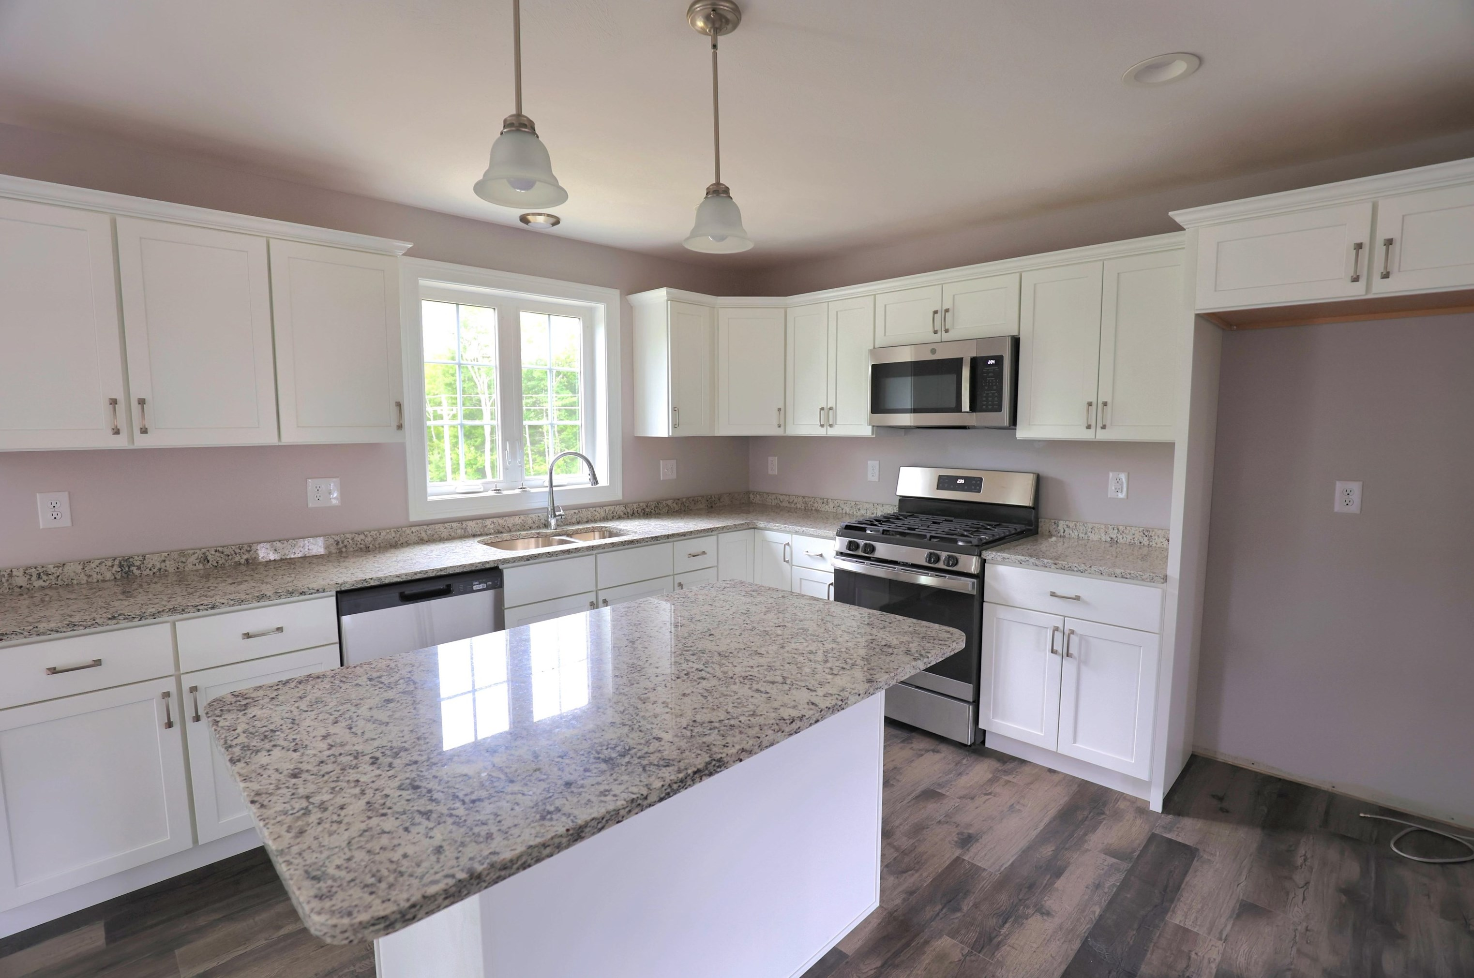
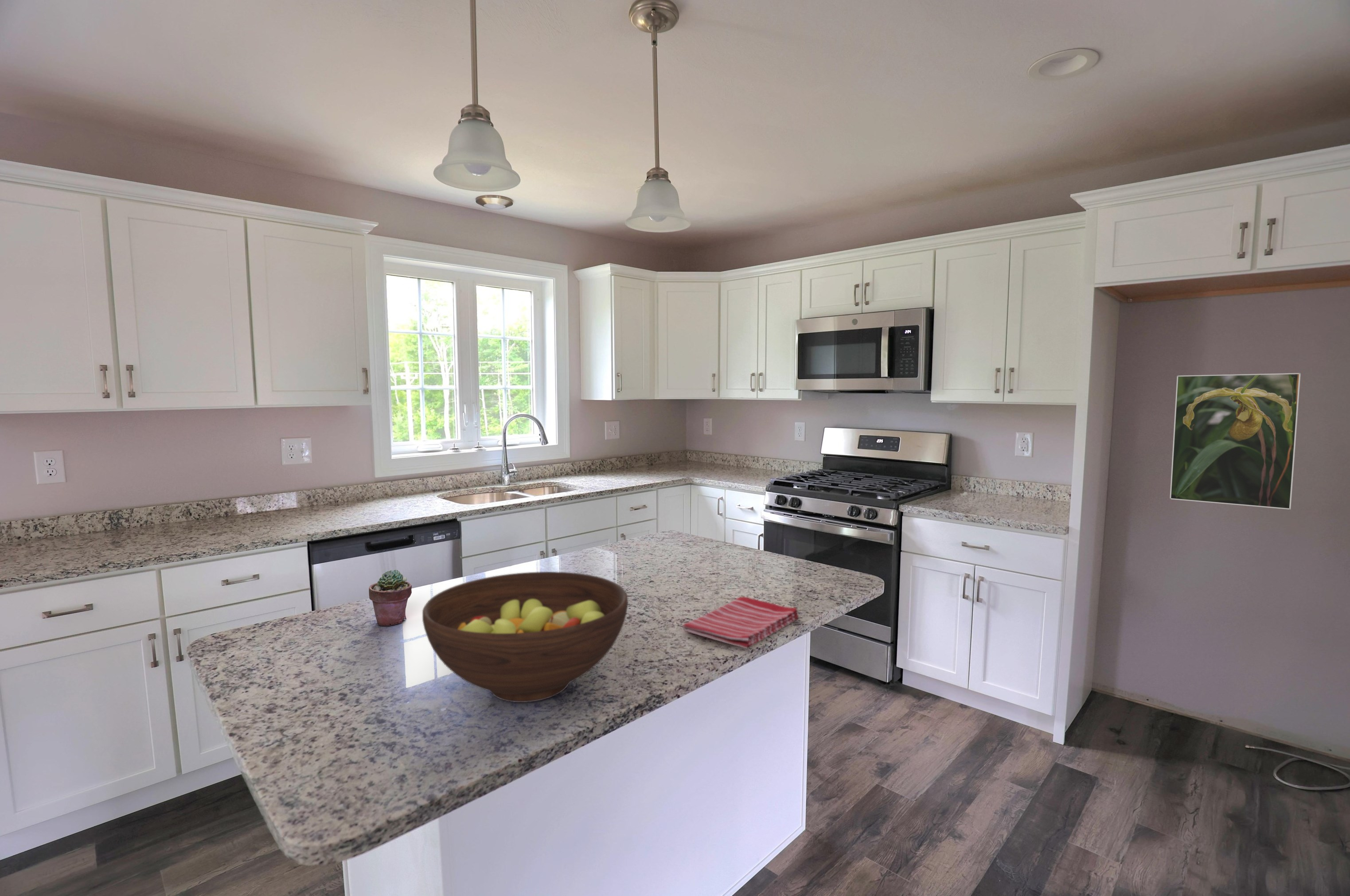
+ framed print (1232, 439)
+ potted succulent (390, 596)
+ fruit bowl (529, 643)
+ dish towel (742, 619)
